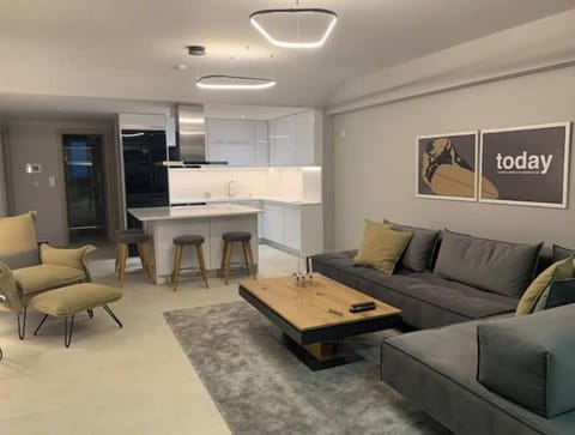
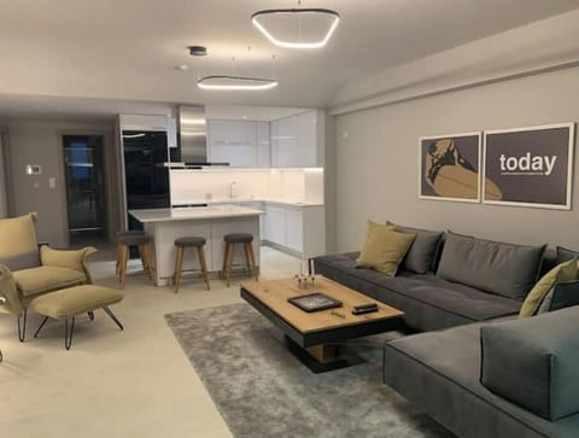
+ decorative tray (314, 300)
